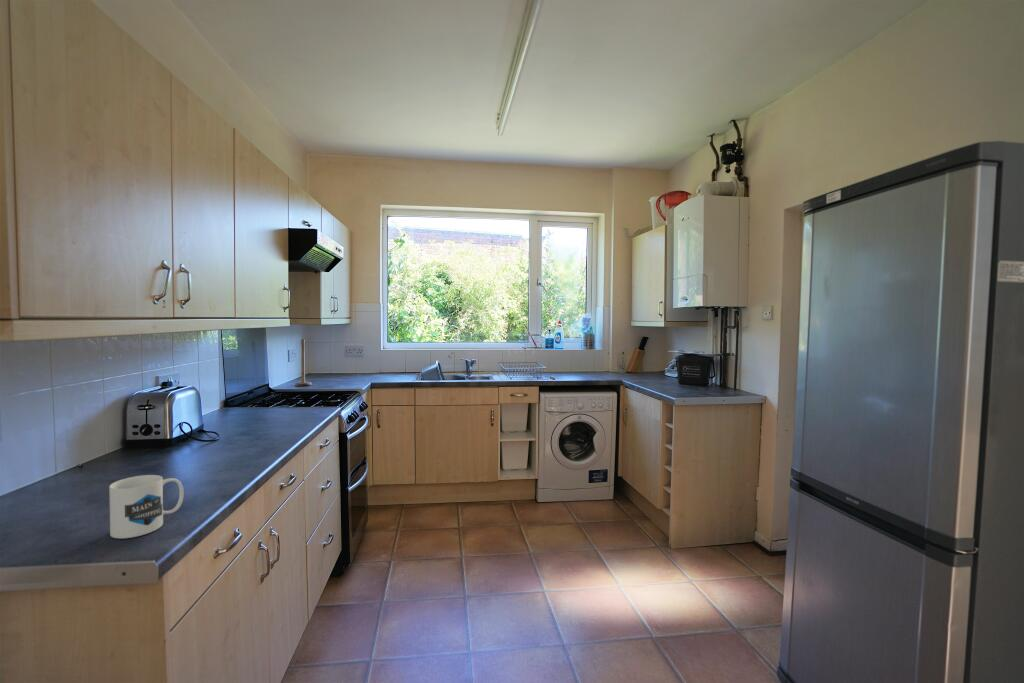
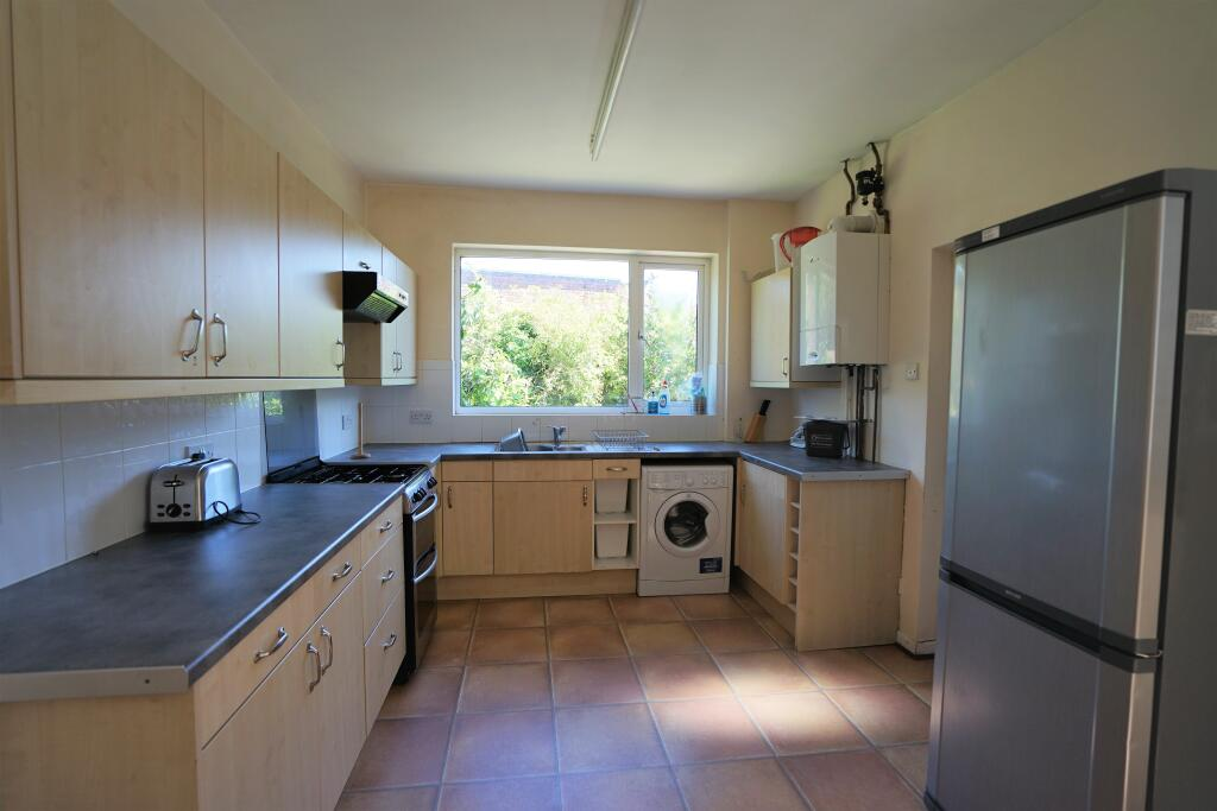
- mug (146, 503)
